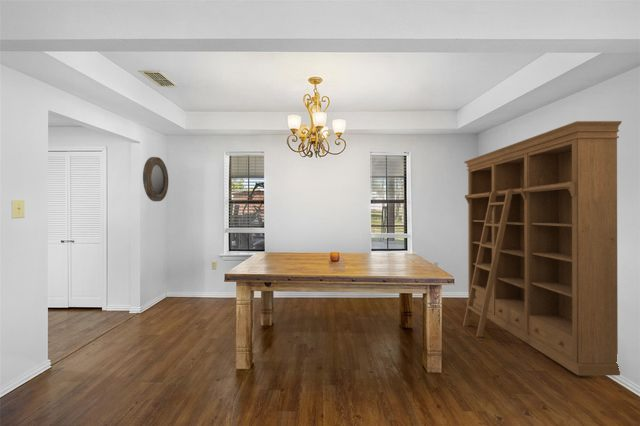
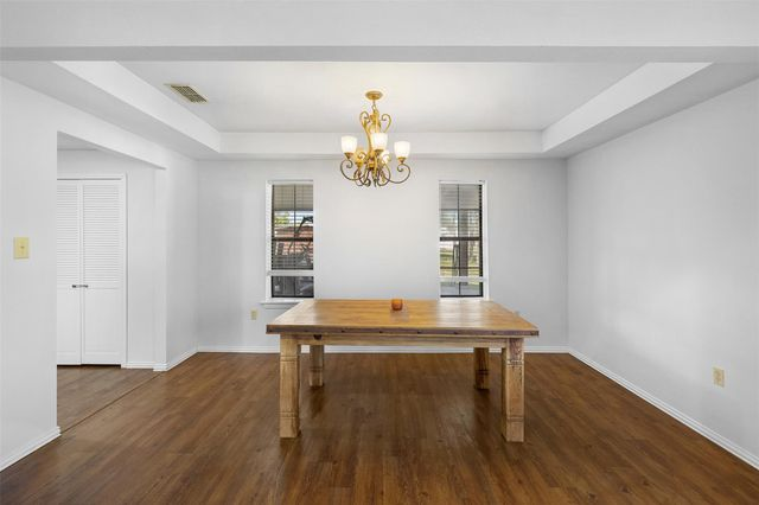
- bookcase (503, 238)
- home mirror (156, 179)
